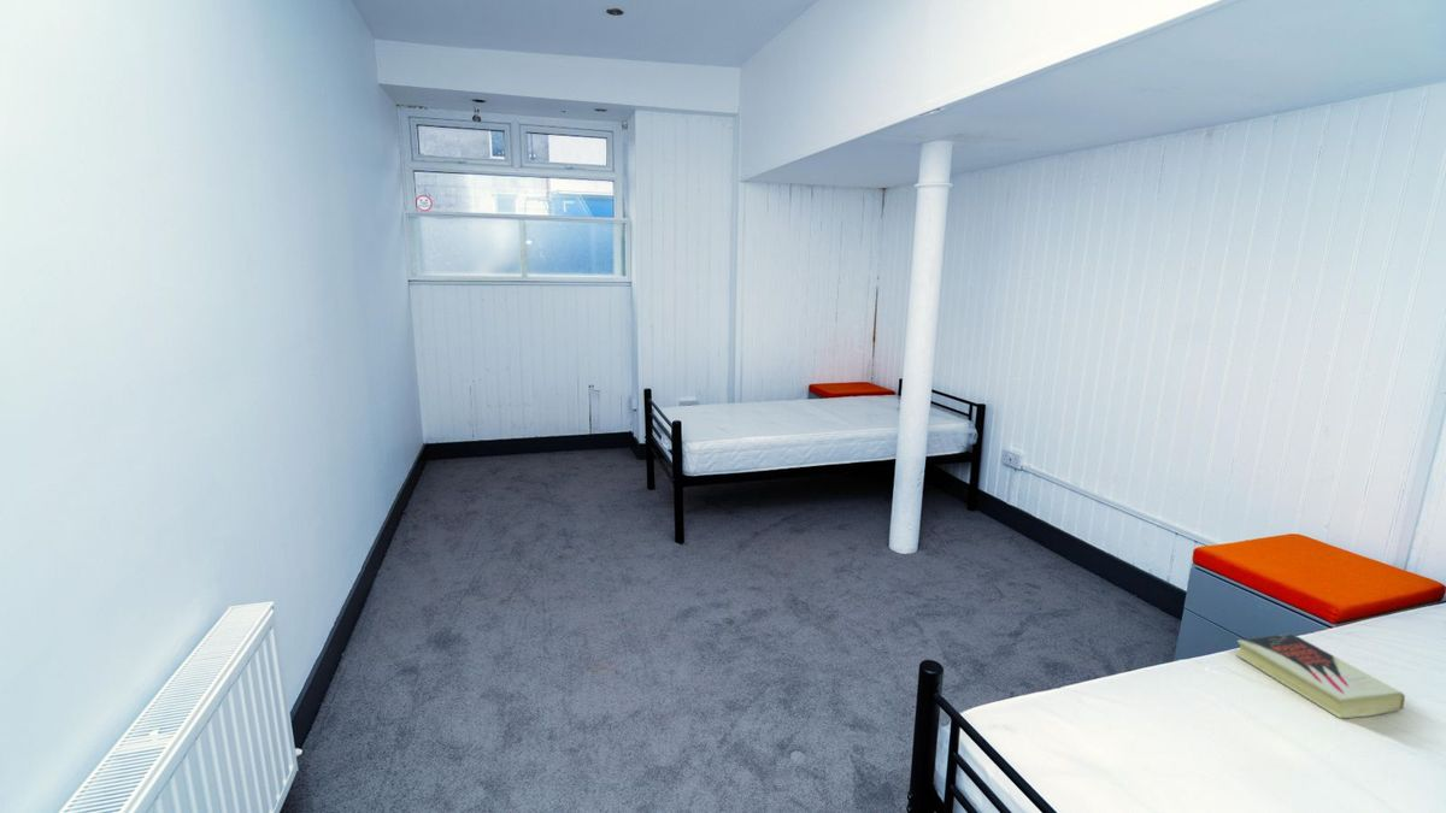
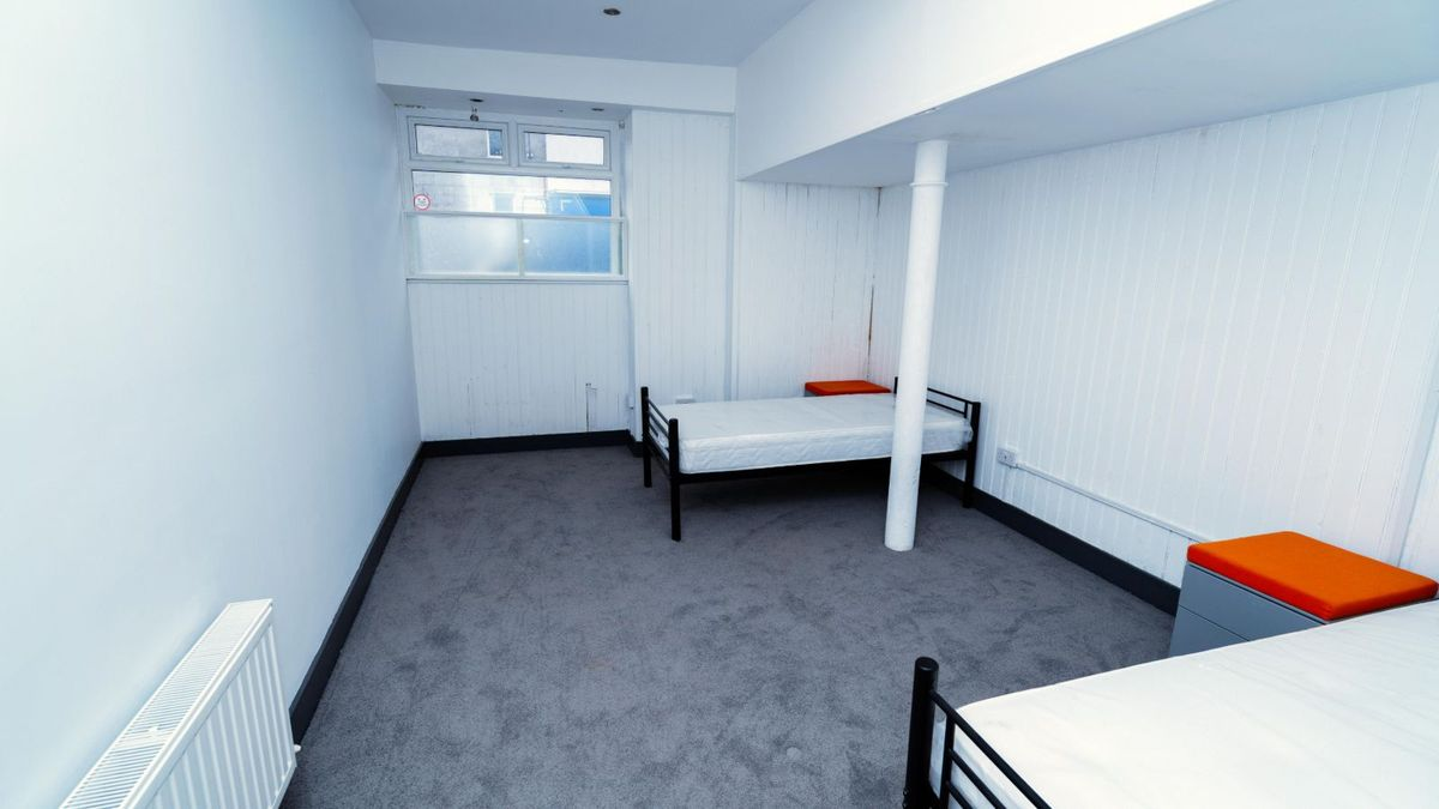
- book (1313, 672)
